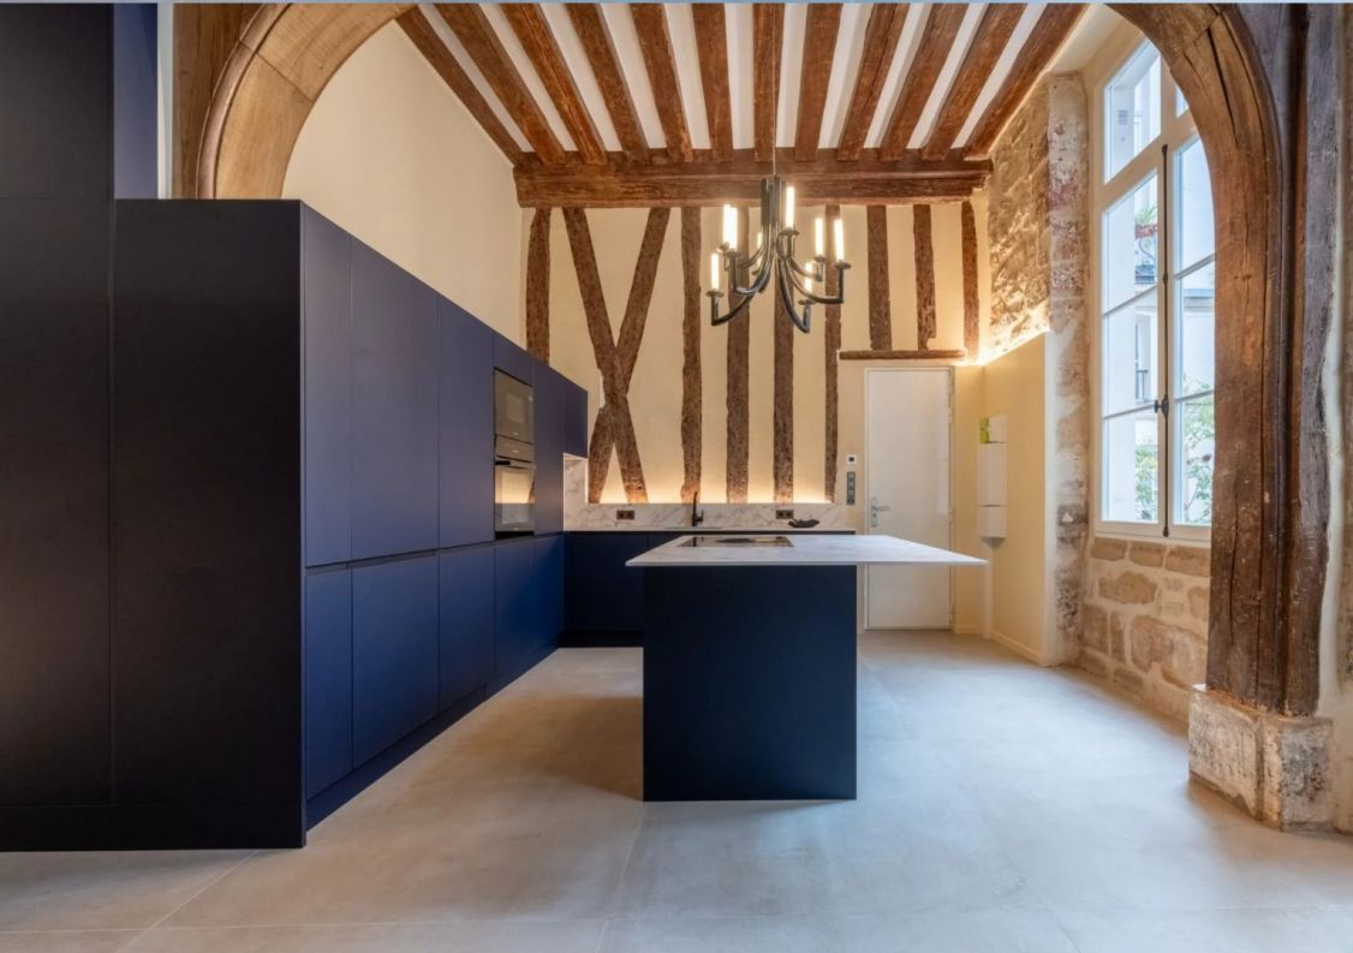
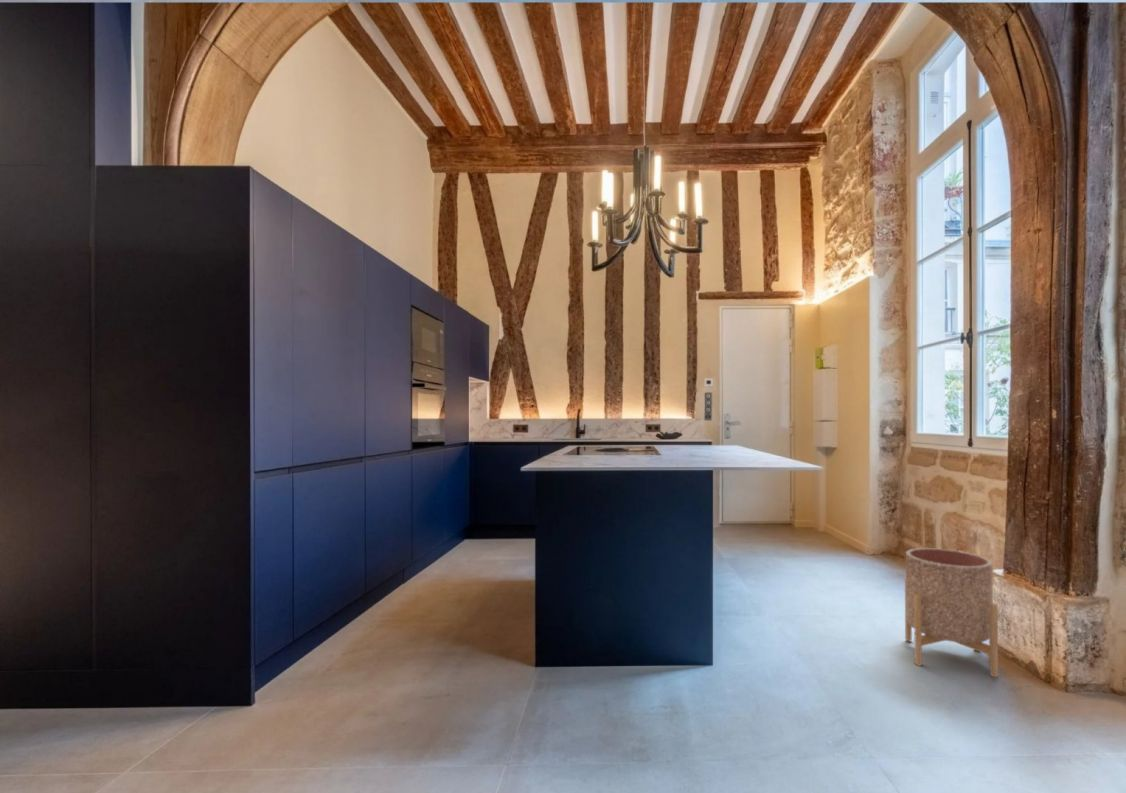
+ planter (948, 607)
